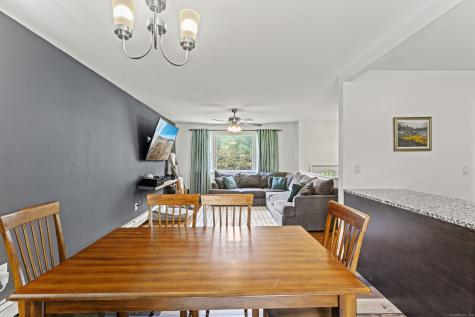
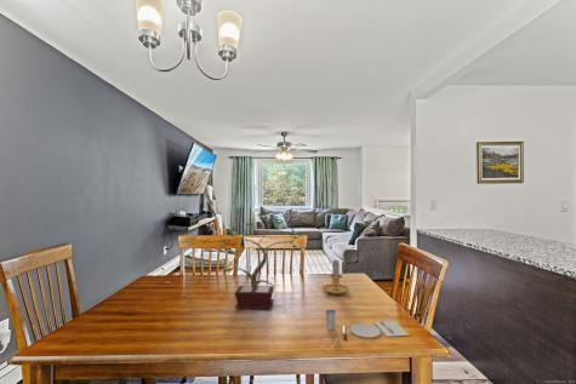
+ potted plant (264, 258)
+ placemat (365, 323)
+ candle (332, 275)
